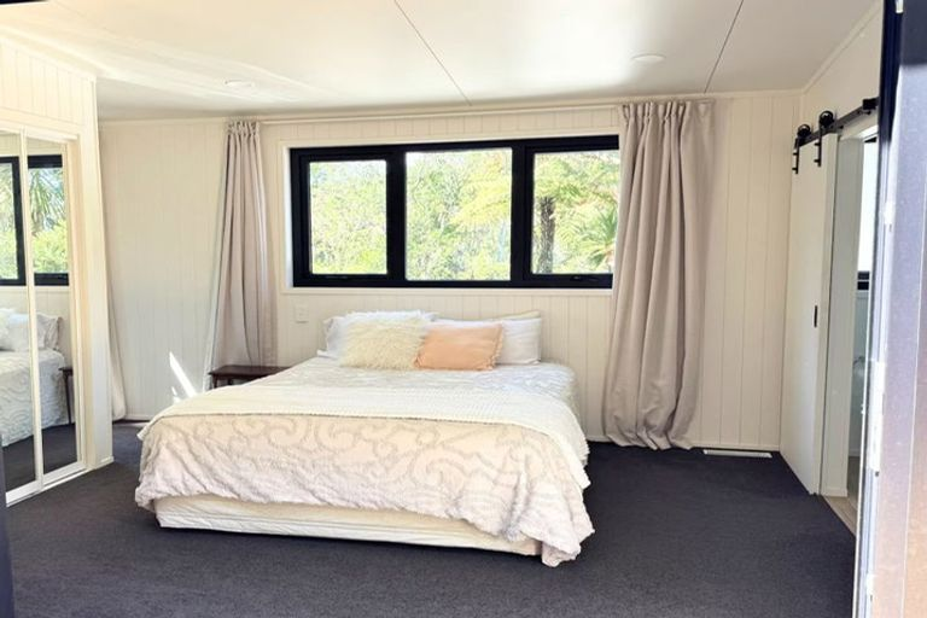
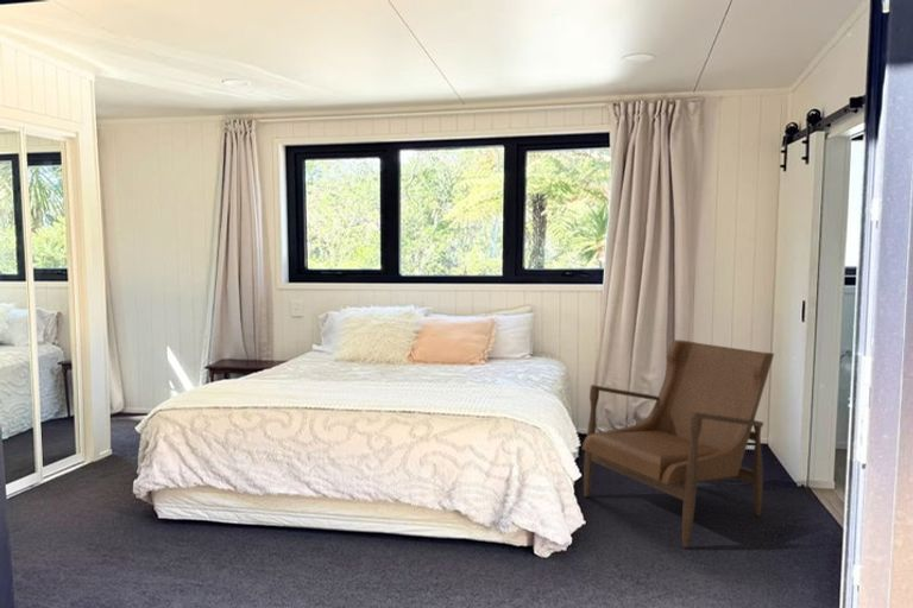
+ armchair (678, 429)
